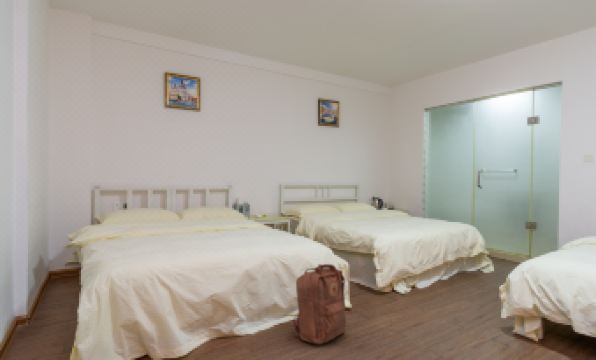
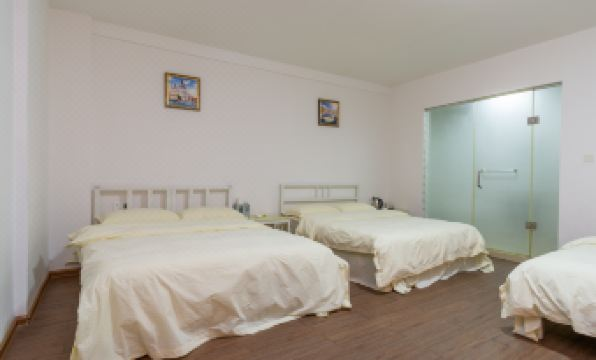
- backpack (319, 299)
